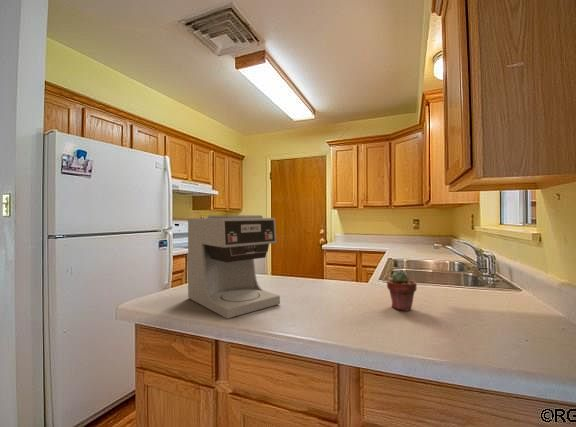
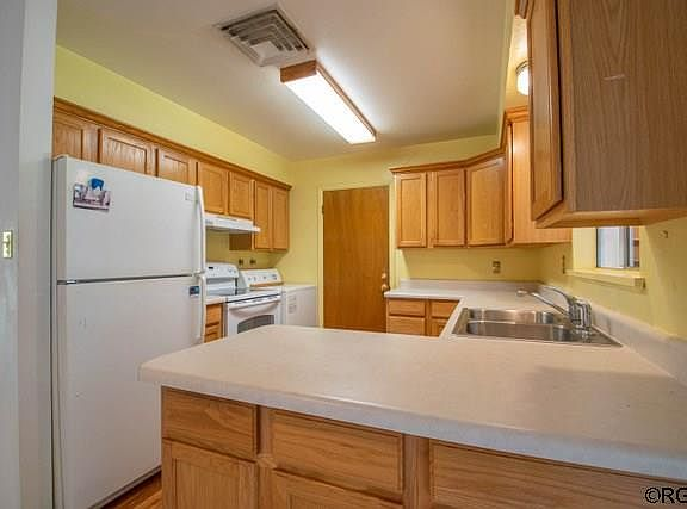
- coffee maker (232, 258)
- potted succulent (401, 289)
